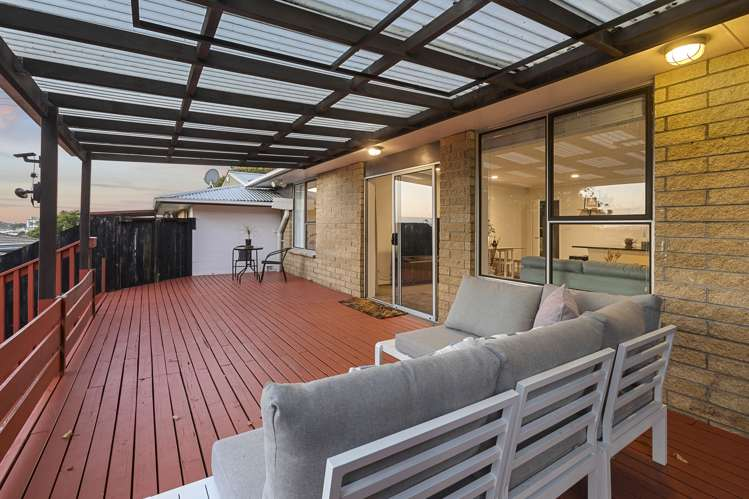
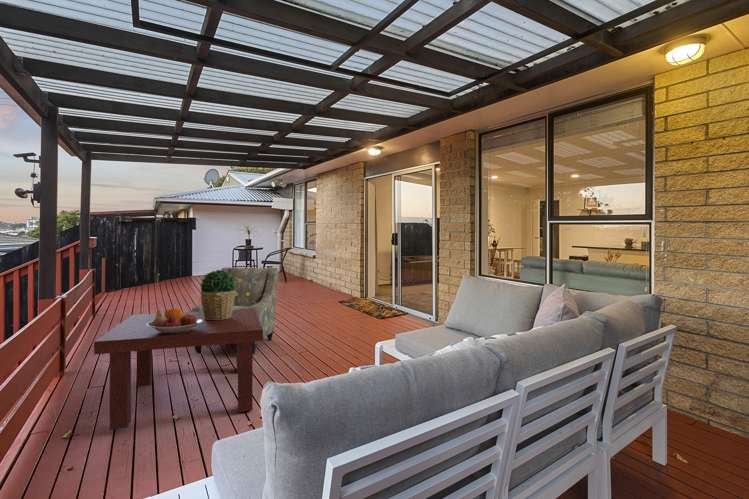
+ armchair (238, 307)
+ coffee table (191, 346)
+ potted plant (218, 293)
+ fruit bowl (175, 319)
